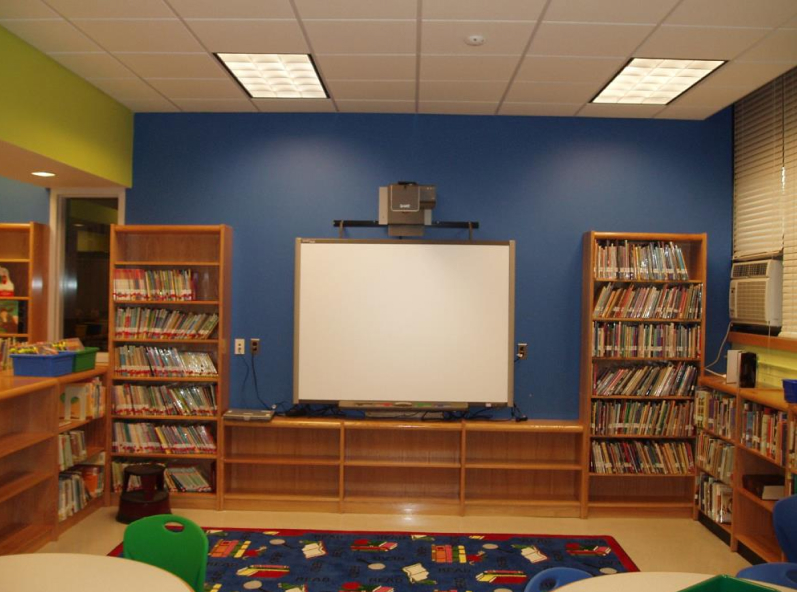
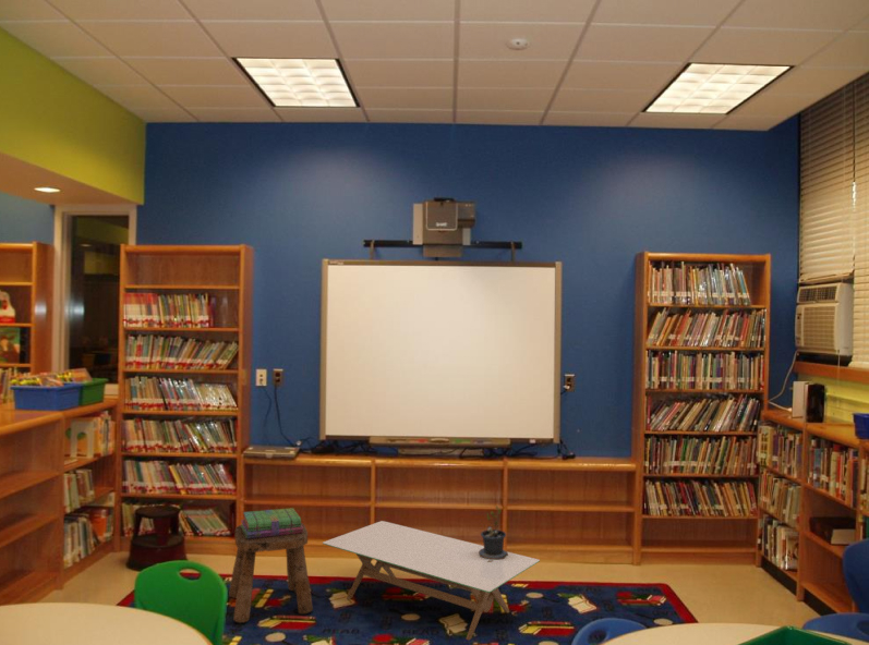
+ coffee table (426, 577)
+ stack of books (271, 522)
+ potted plant (493, 530)
+ stool (254, 563)
